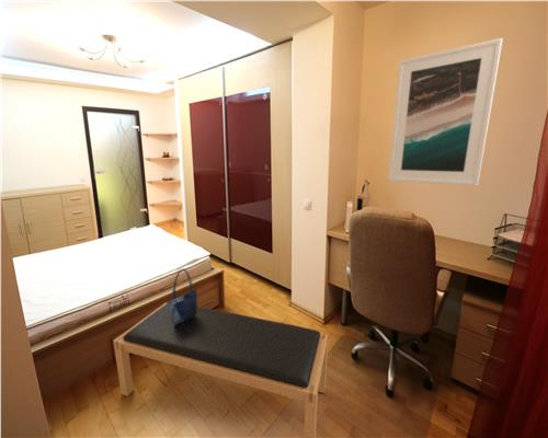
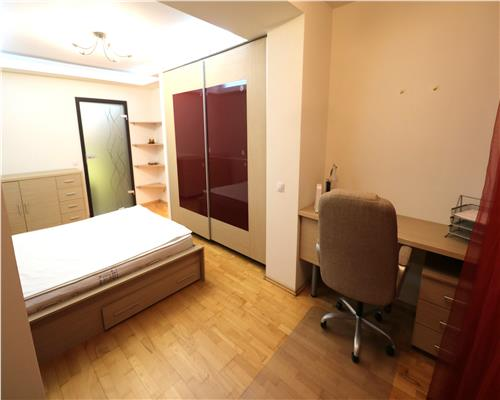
- bench (224, 361)
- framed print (436, 119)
- shopping bag (183, 295)
